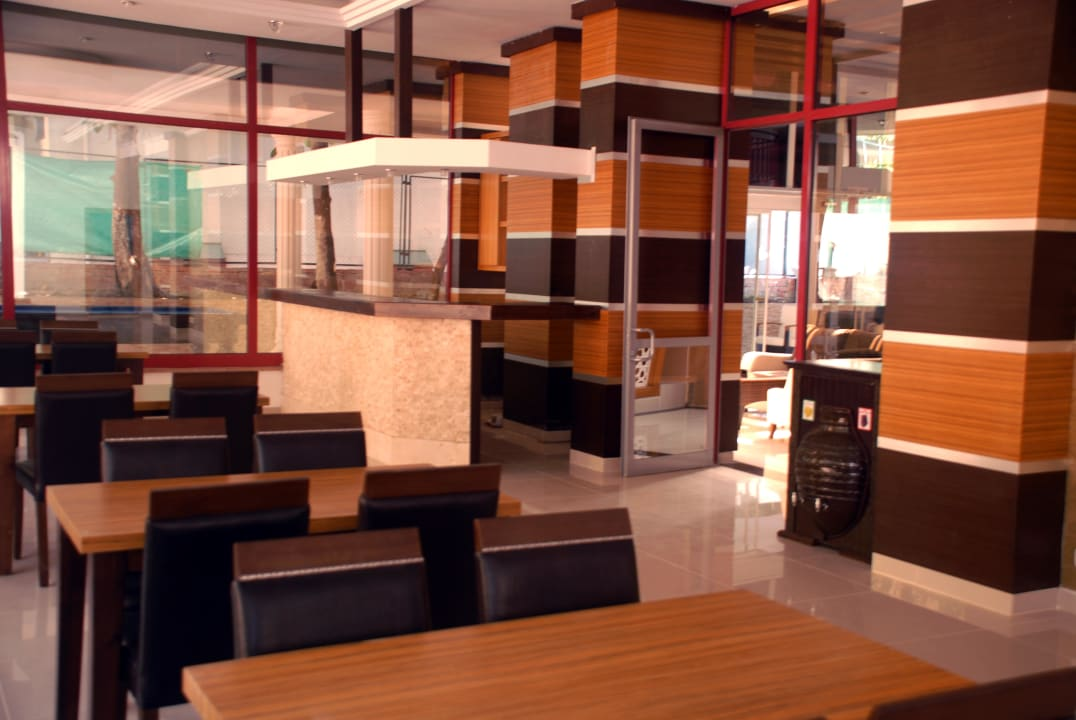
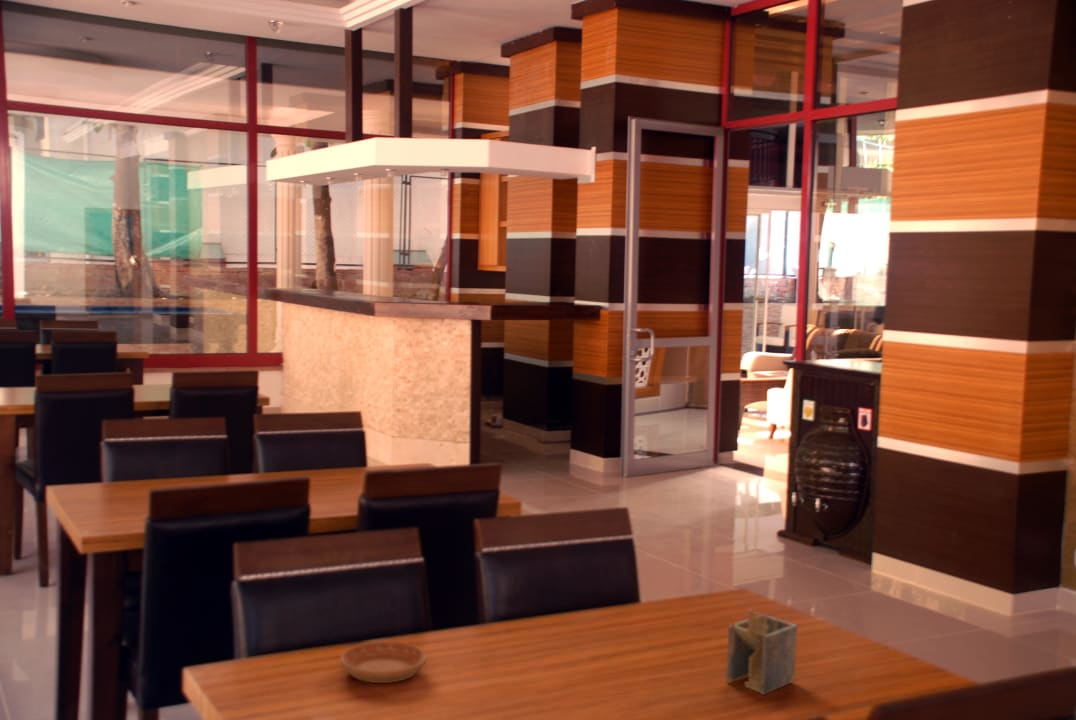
+ saucer (383, 663)
+ napkin holder (762, 643)
